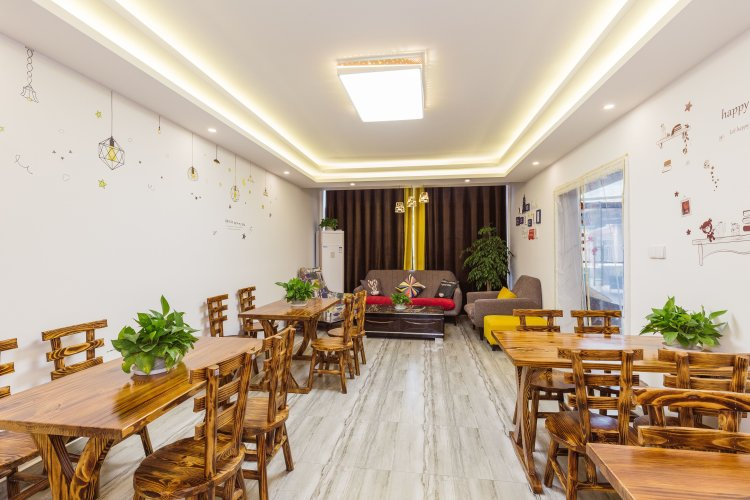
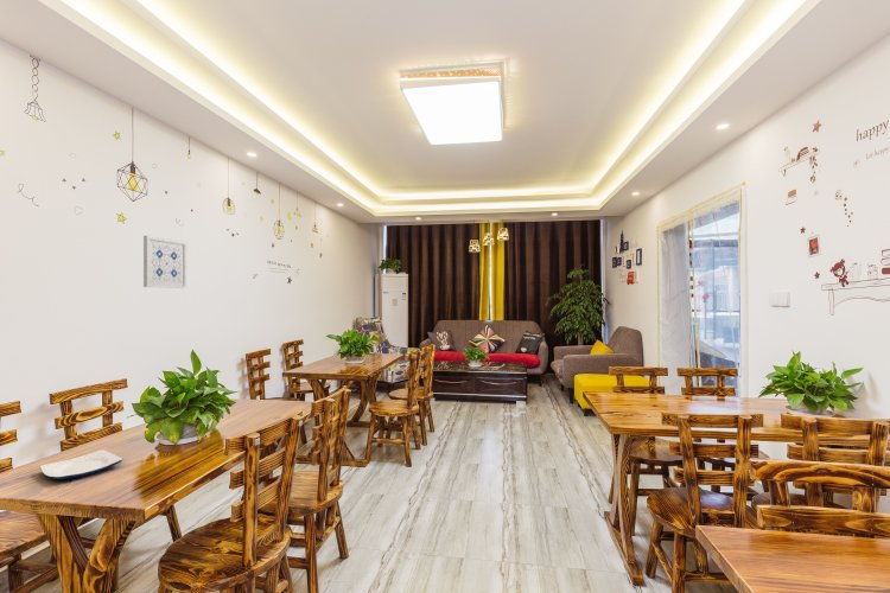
+ wall art (166, 263)
+ plate (82, 465)
